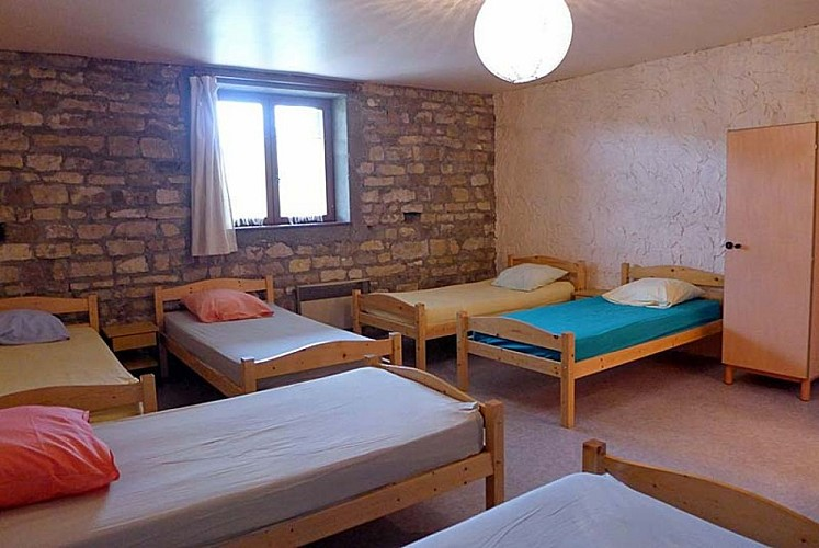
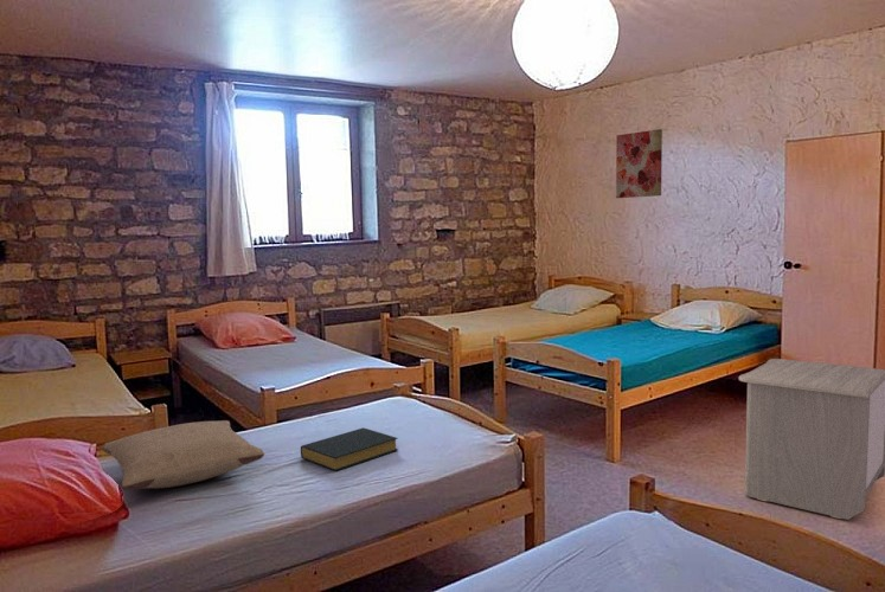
+ pillow (182, 451)
+ hardback book (349, 448)
+ nightstand (812, 432)
+ wall art (637, 165)
